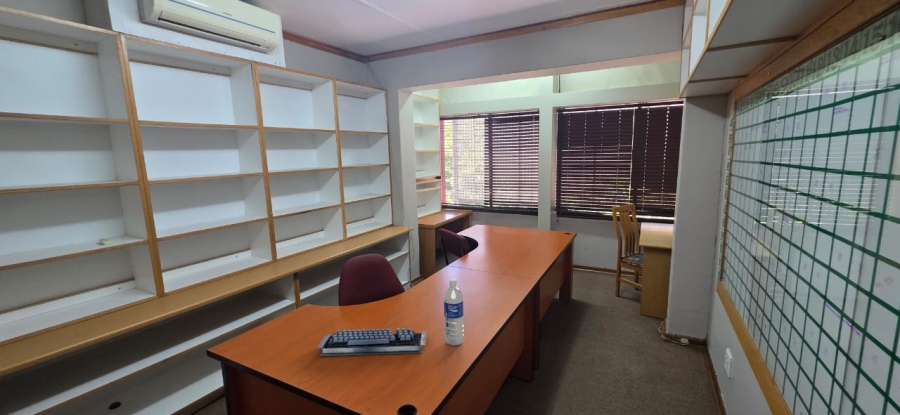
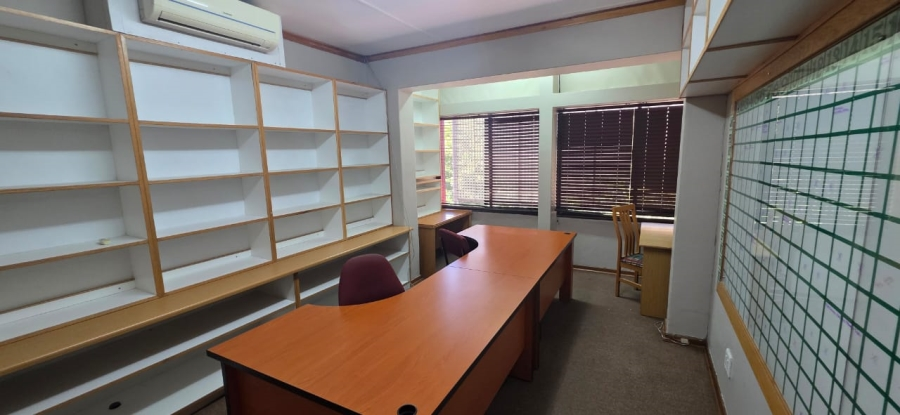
- water bottle (453, 311)
- computer keyboard (374, 339)
